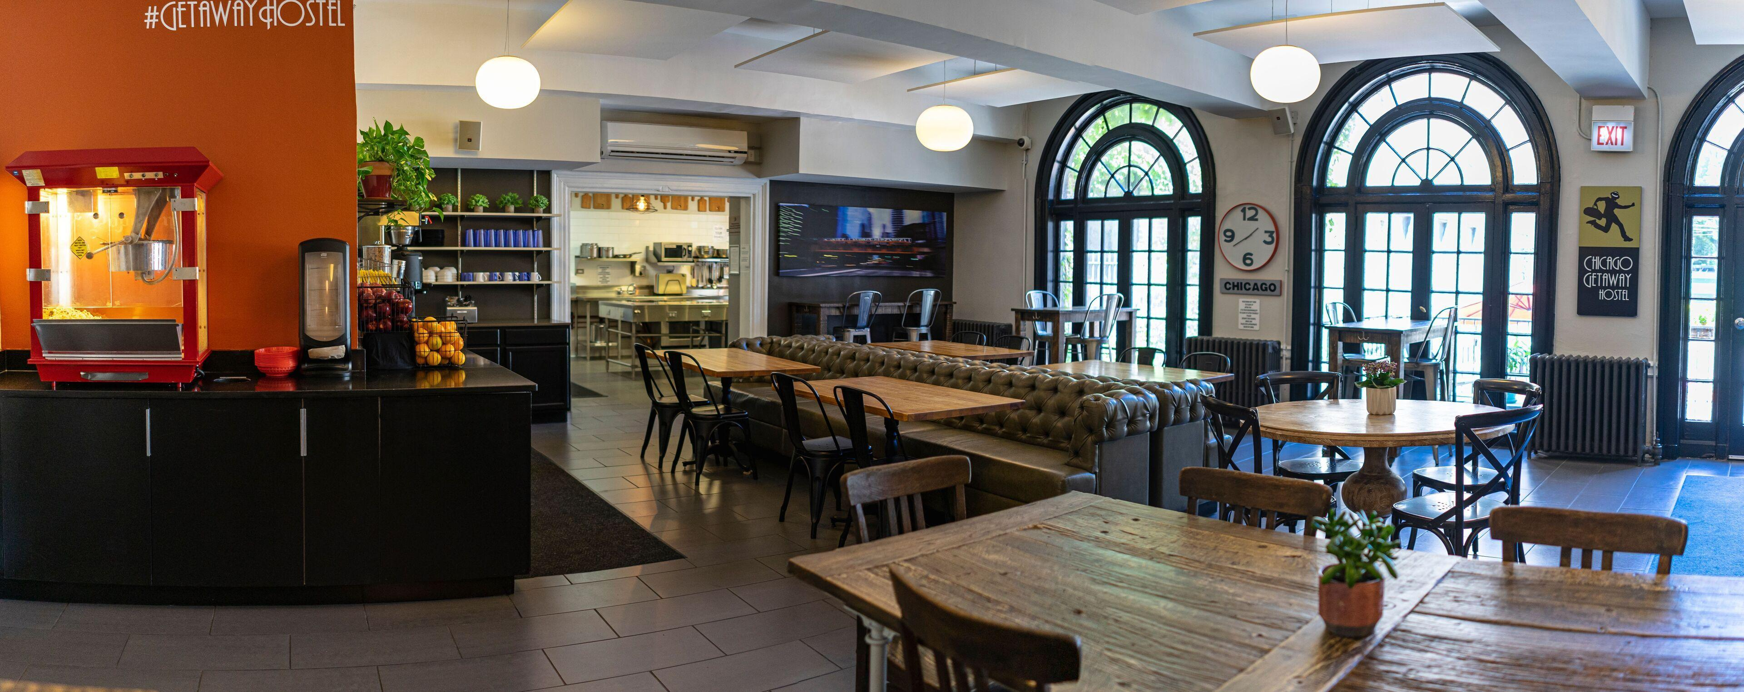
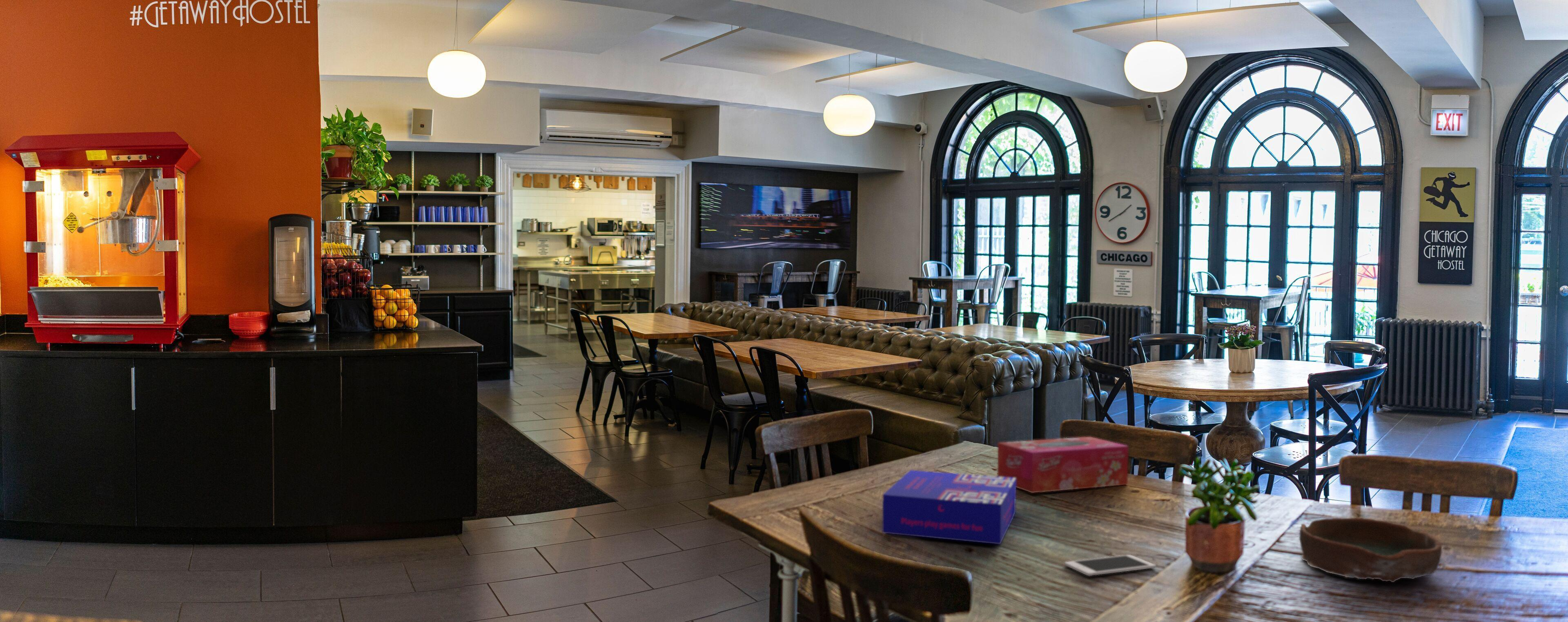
+ cell phone (1110, 565)
+ board game (952, 504)
+ tissue box (1062, 463)
+ bowl (1368, 548)
